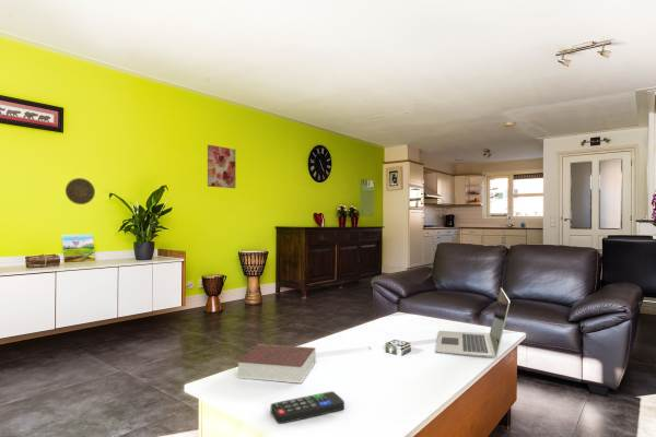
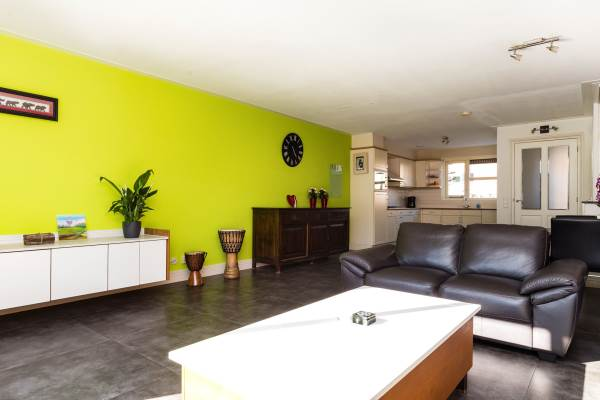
- remote control (307, 405)
- laptop (469, 332)
- wall art (222, 167)
- book (278, 362)
- decorative plate (81, 191)
